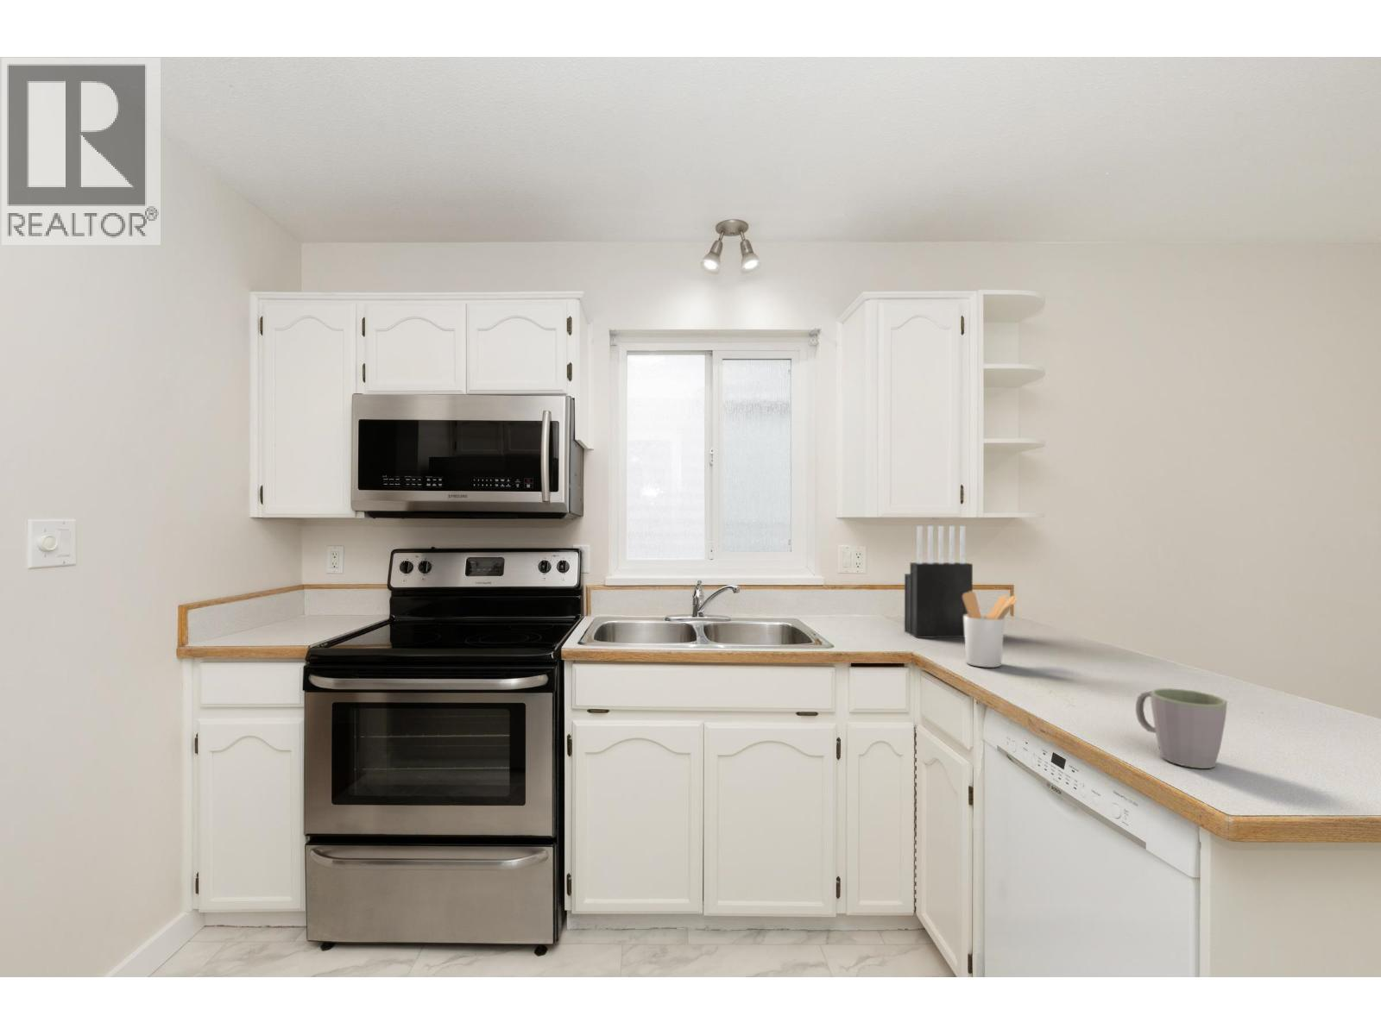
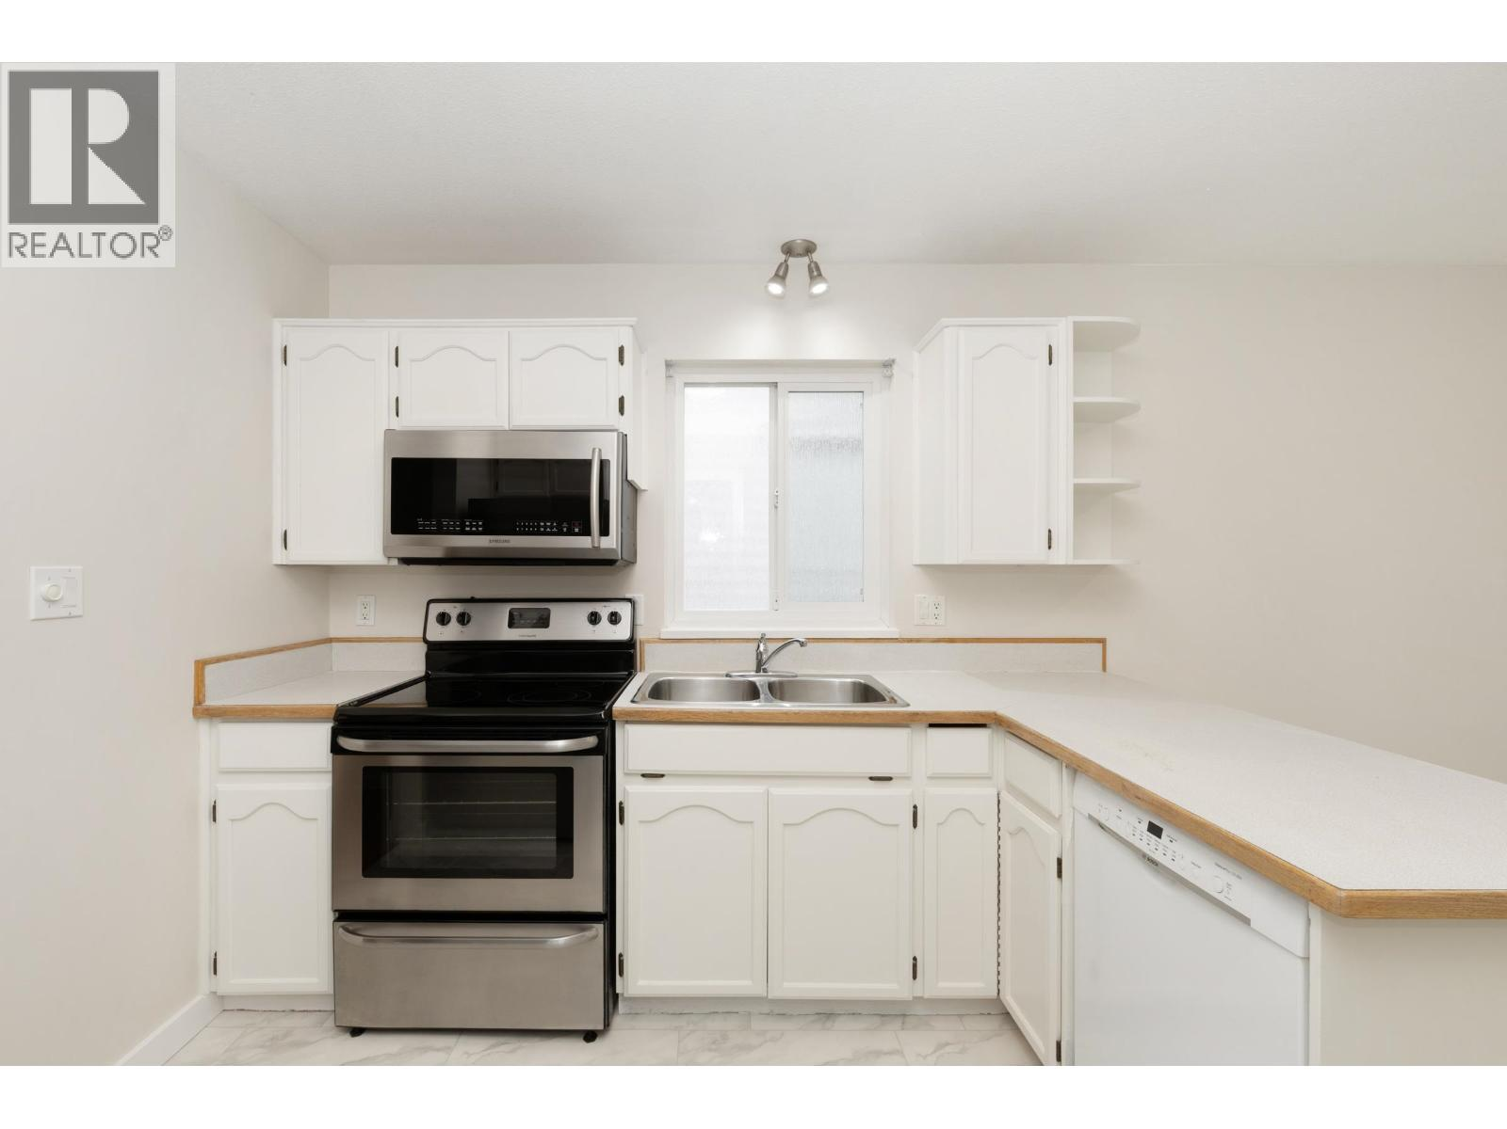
- utensil holder (991, 628)
- knife block (935, 579)
- mug (1175, 724)
